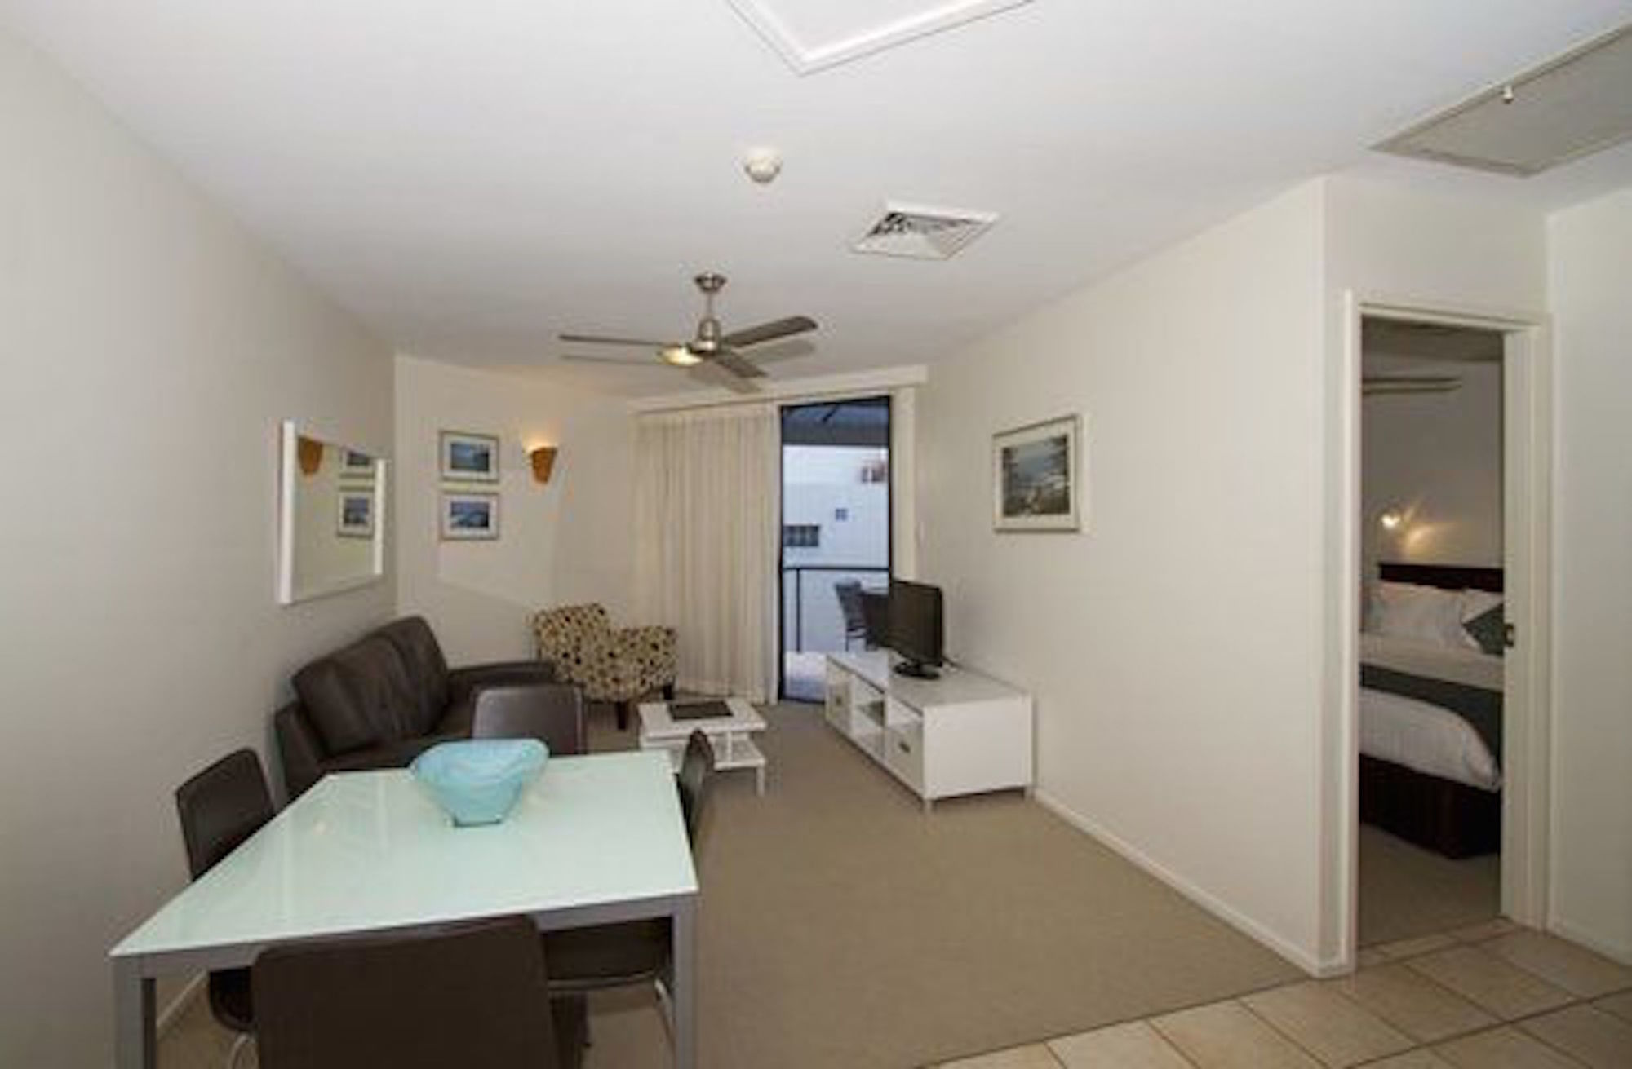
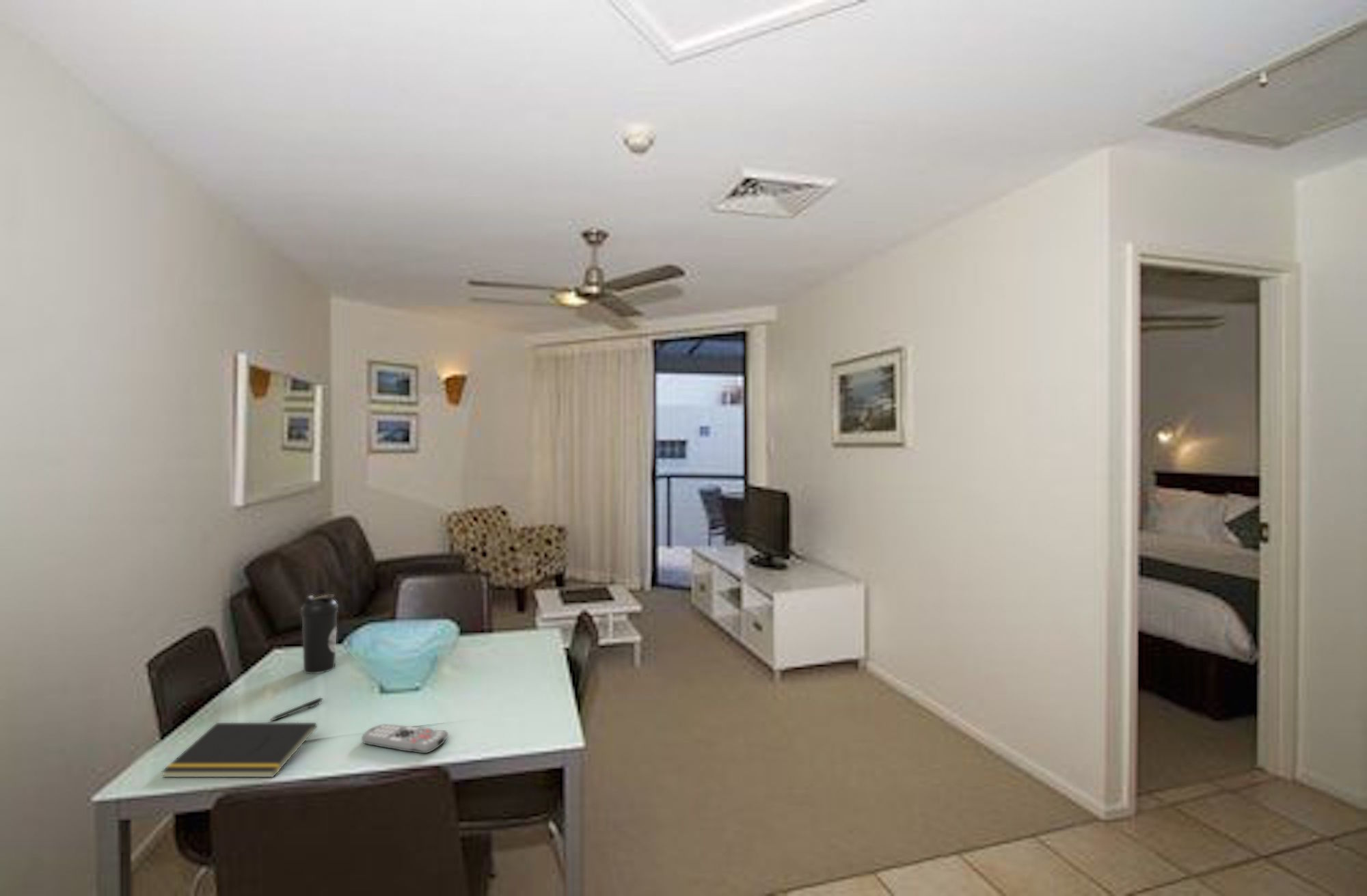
+ water bottle (319, 632)
+ pen (296, 709)
+ notepad (243, 748)
+ remote control (403, 737)
